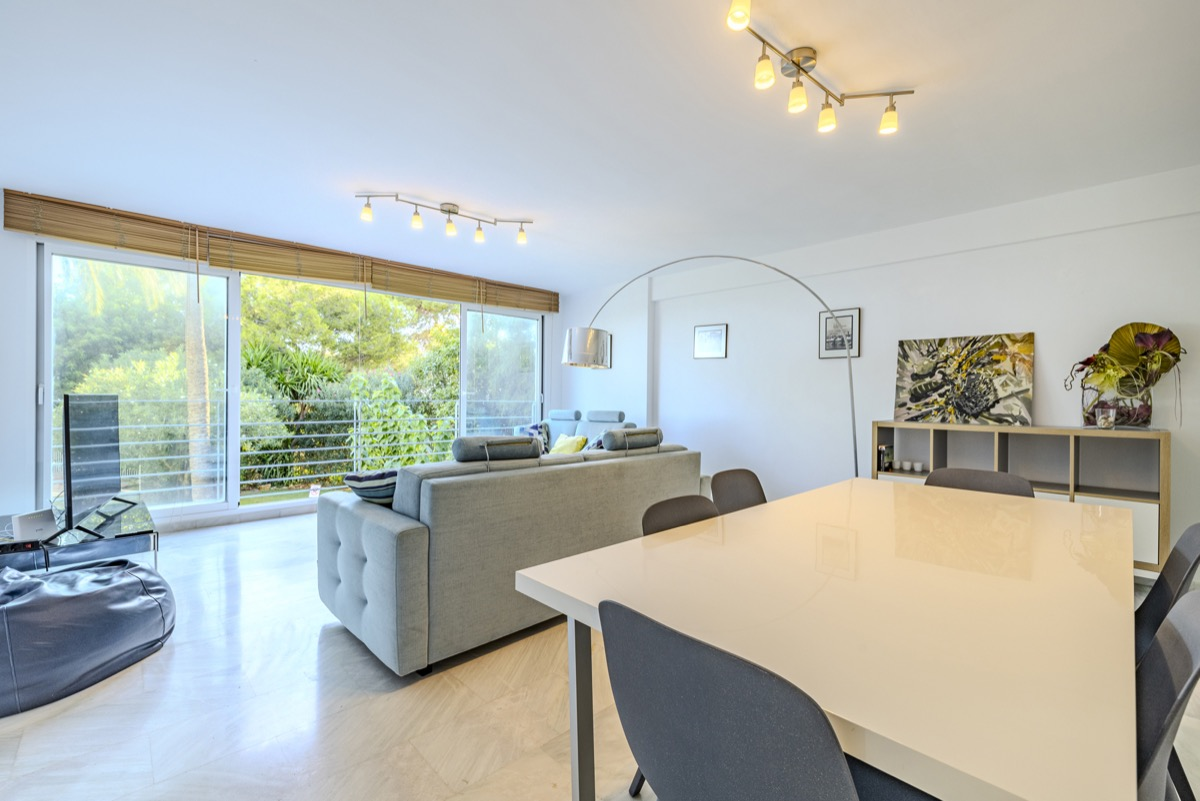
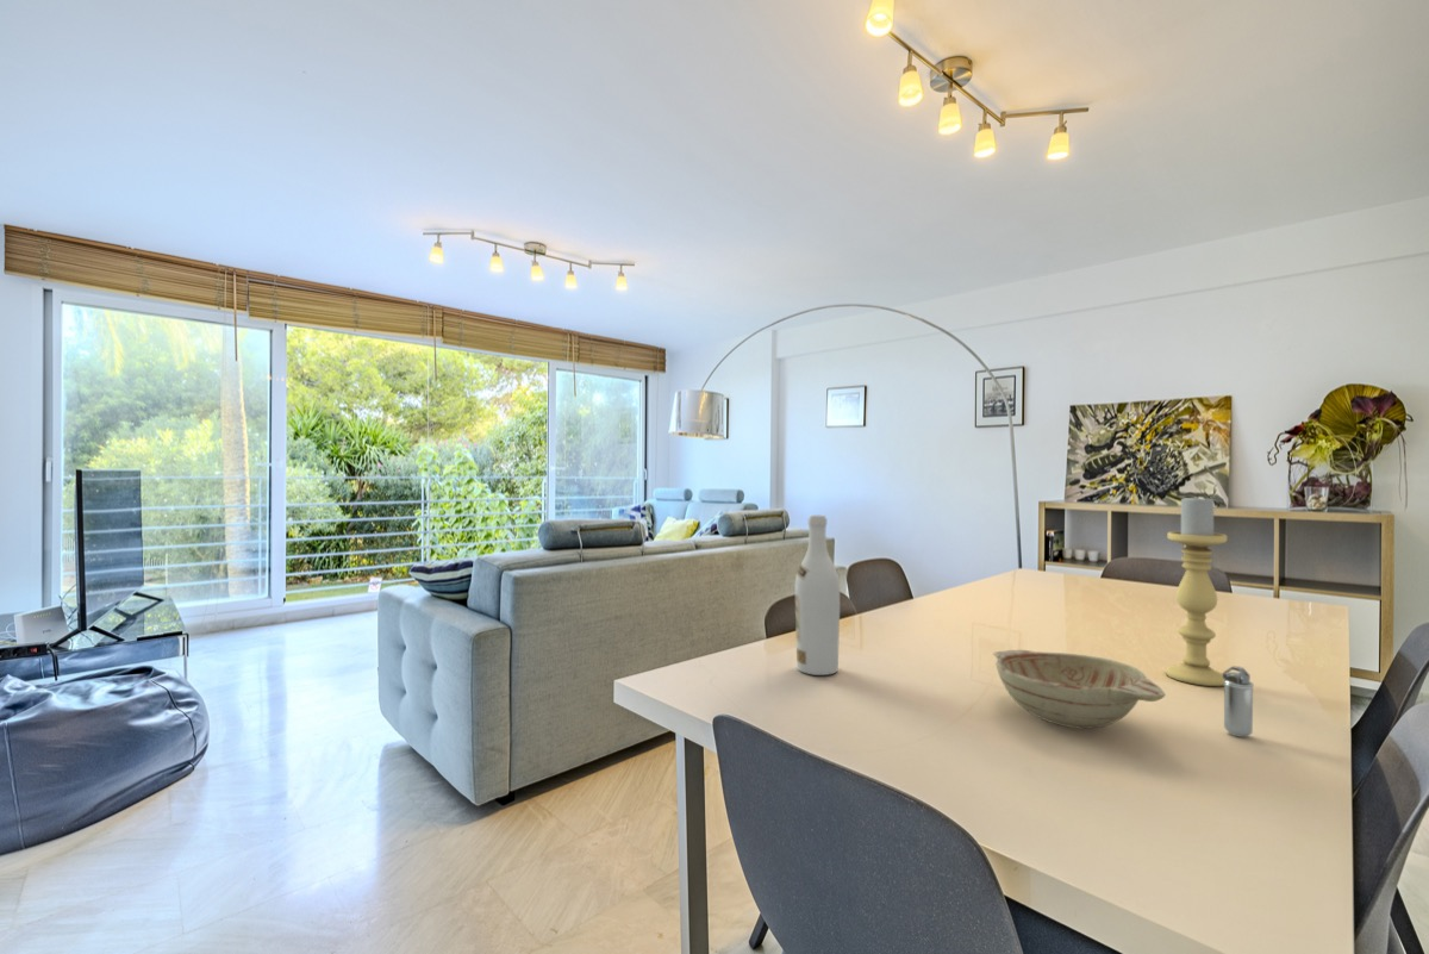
+ decorative bowl (1066, 691)
+ candle holder (1196, 586)
+ wine bottle (817, 592)
+ shaker (1237, 700)
